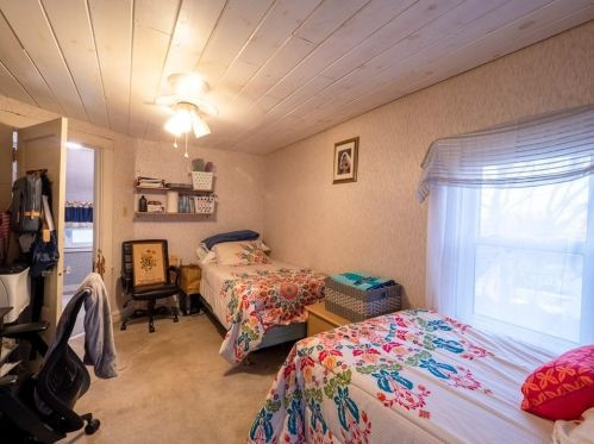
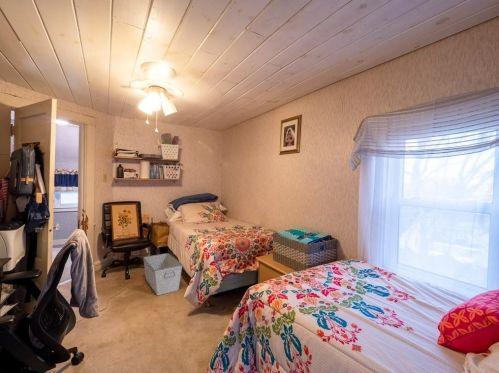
+ storage bin (161, 272)
